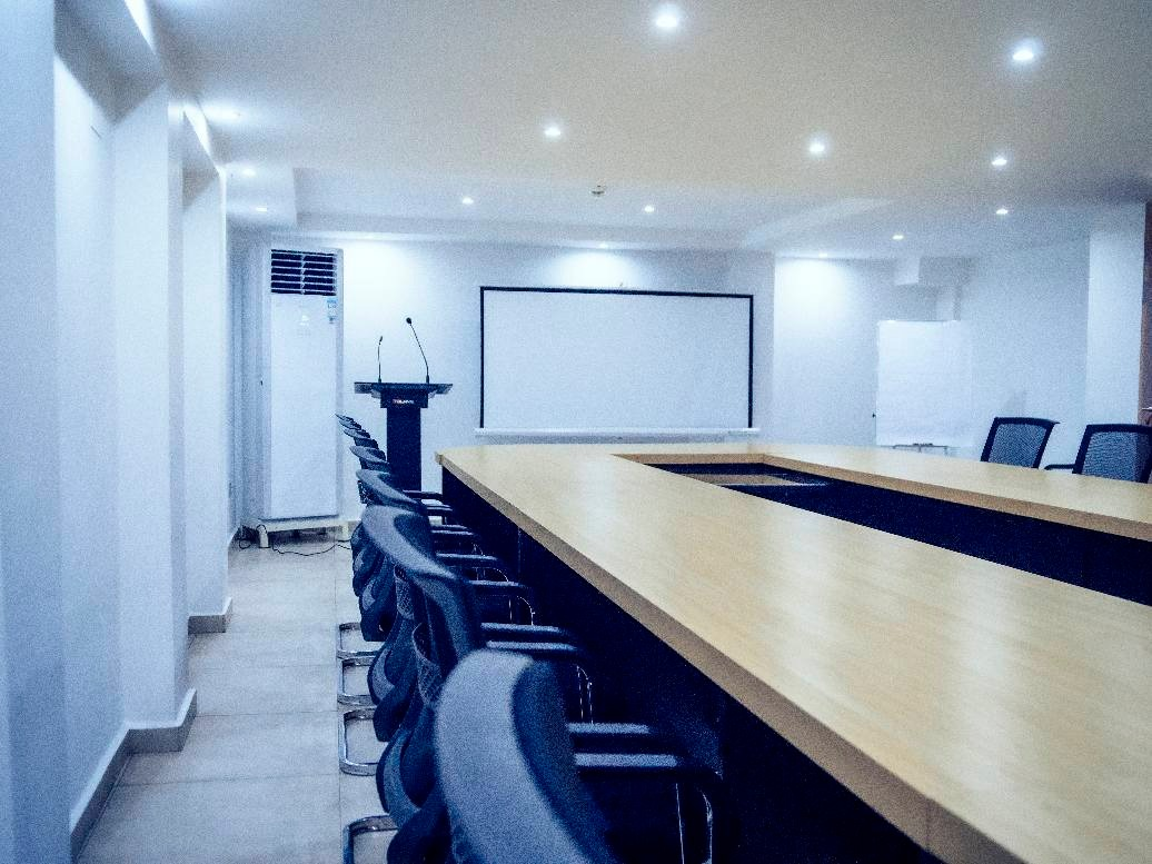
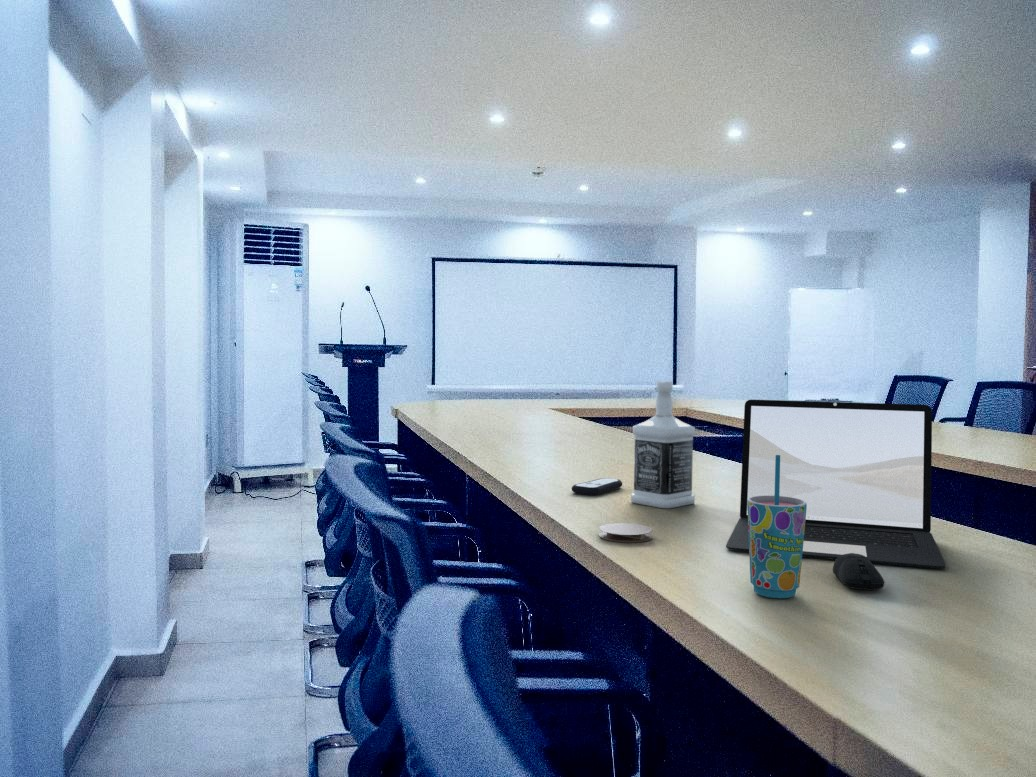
+ computer mouse (856, 569)
+ coaster (625, 532)
+ cup (776, 524)
+ laptop (833, 474)
+ bottle (663, 442)
+ remote control (598, 485)
